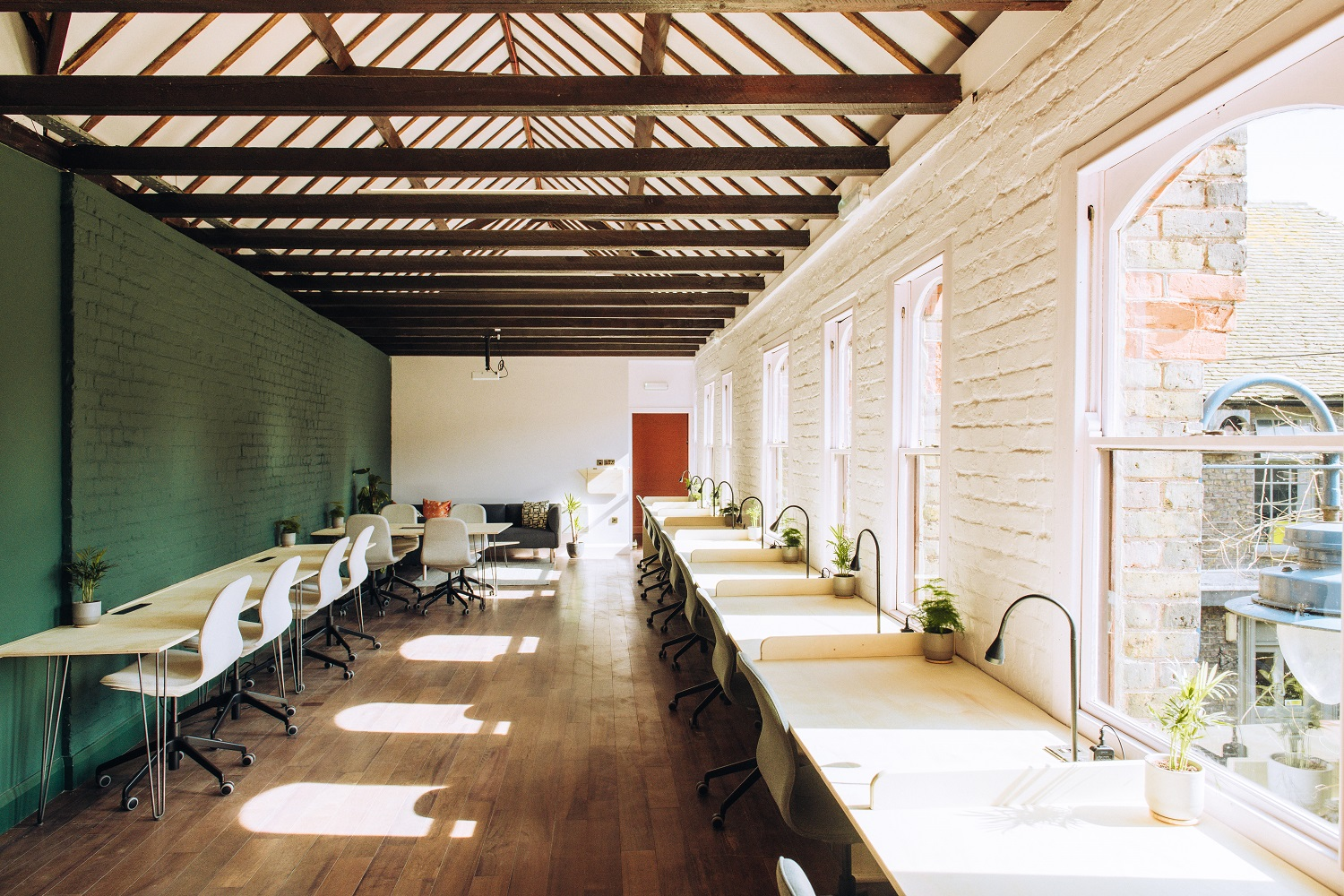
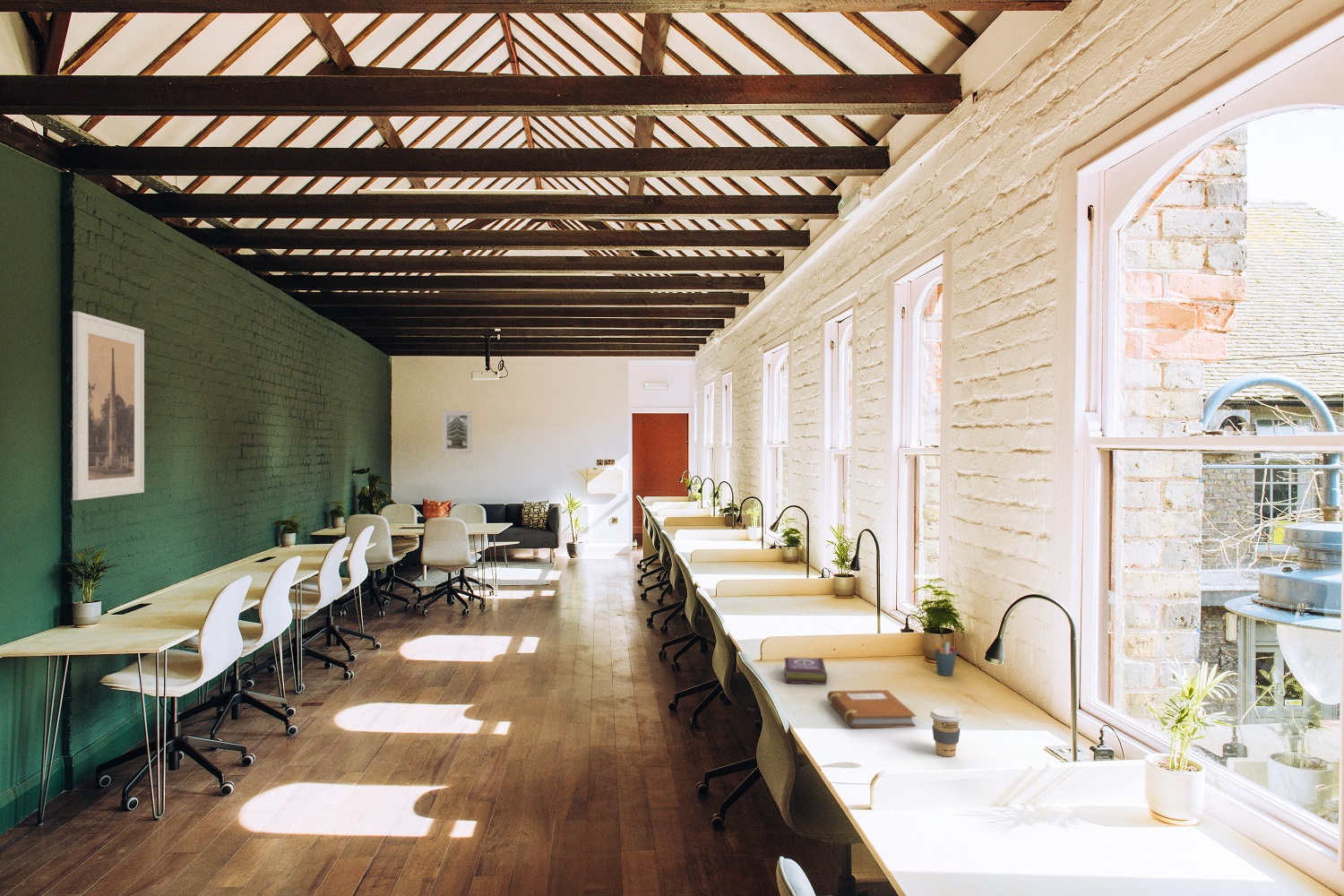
+ notebook (868, 707)
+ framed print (111, 409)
+ coffee cup (945, 732)
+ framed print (457, 432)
+ pen holder (944, 656)
+ book (805, 669)
